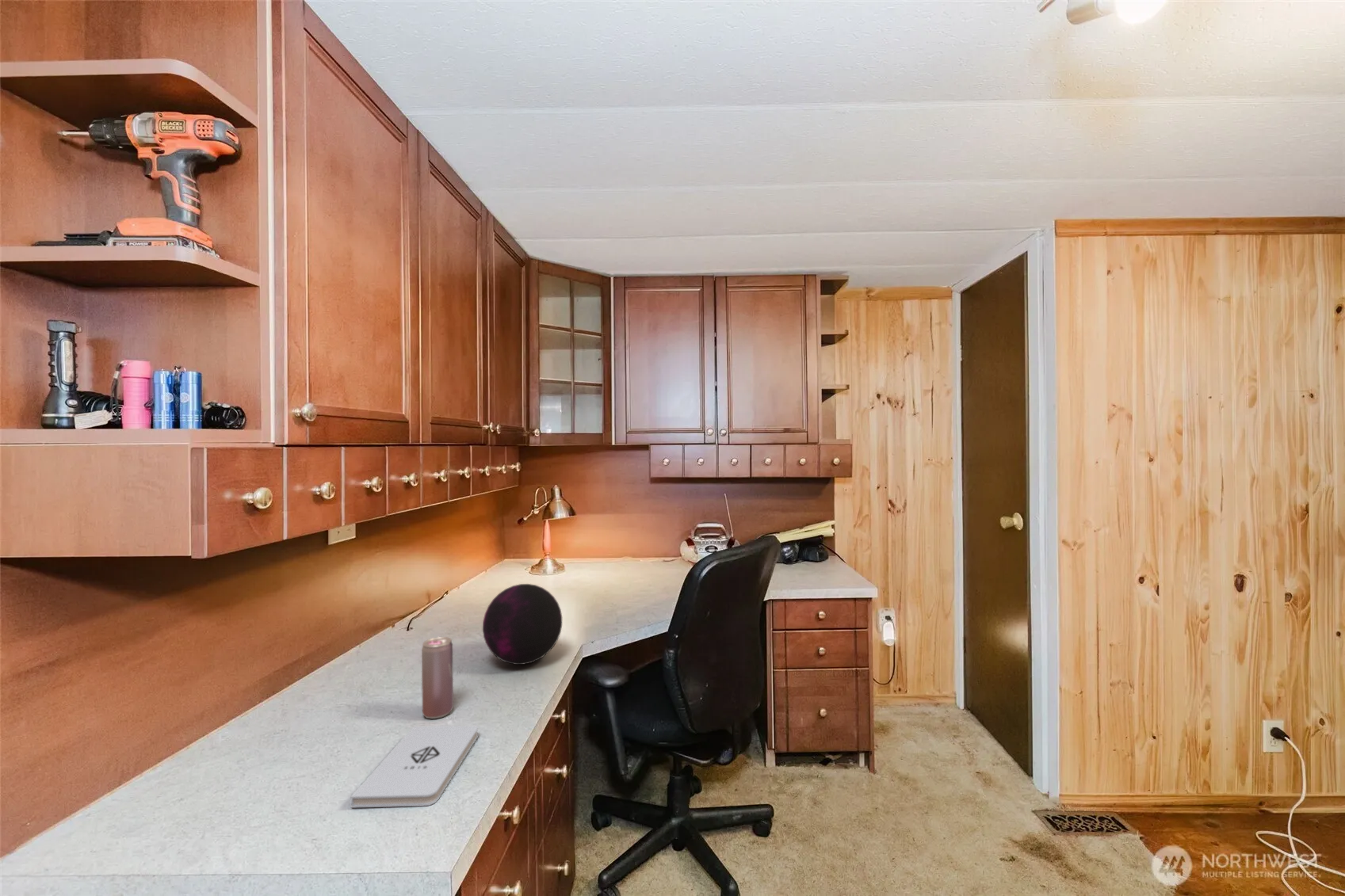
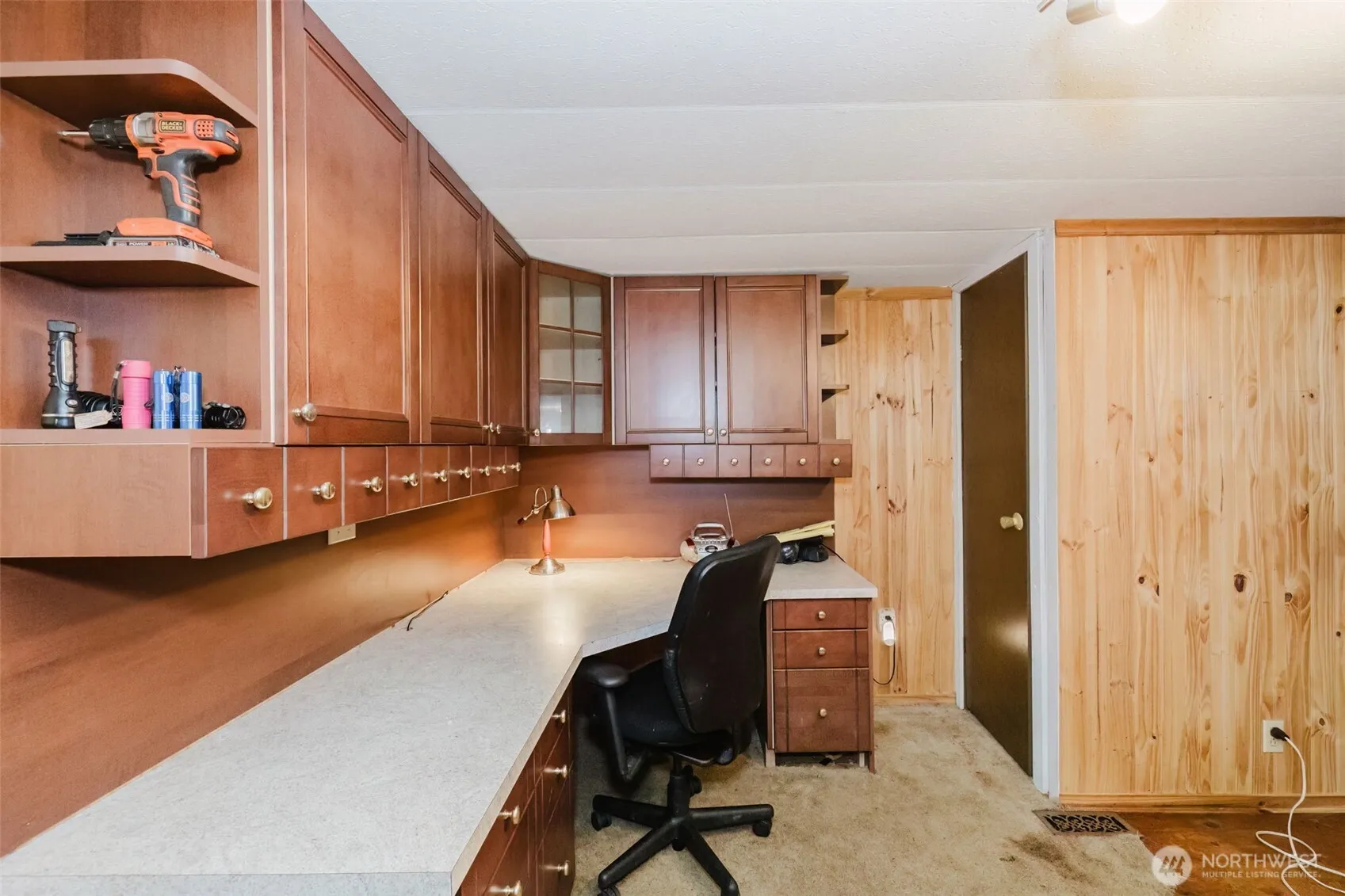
- notepad (422, 761)
- beverage can (438, 677)
- decorative orb (523, 623)
